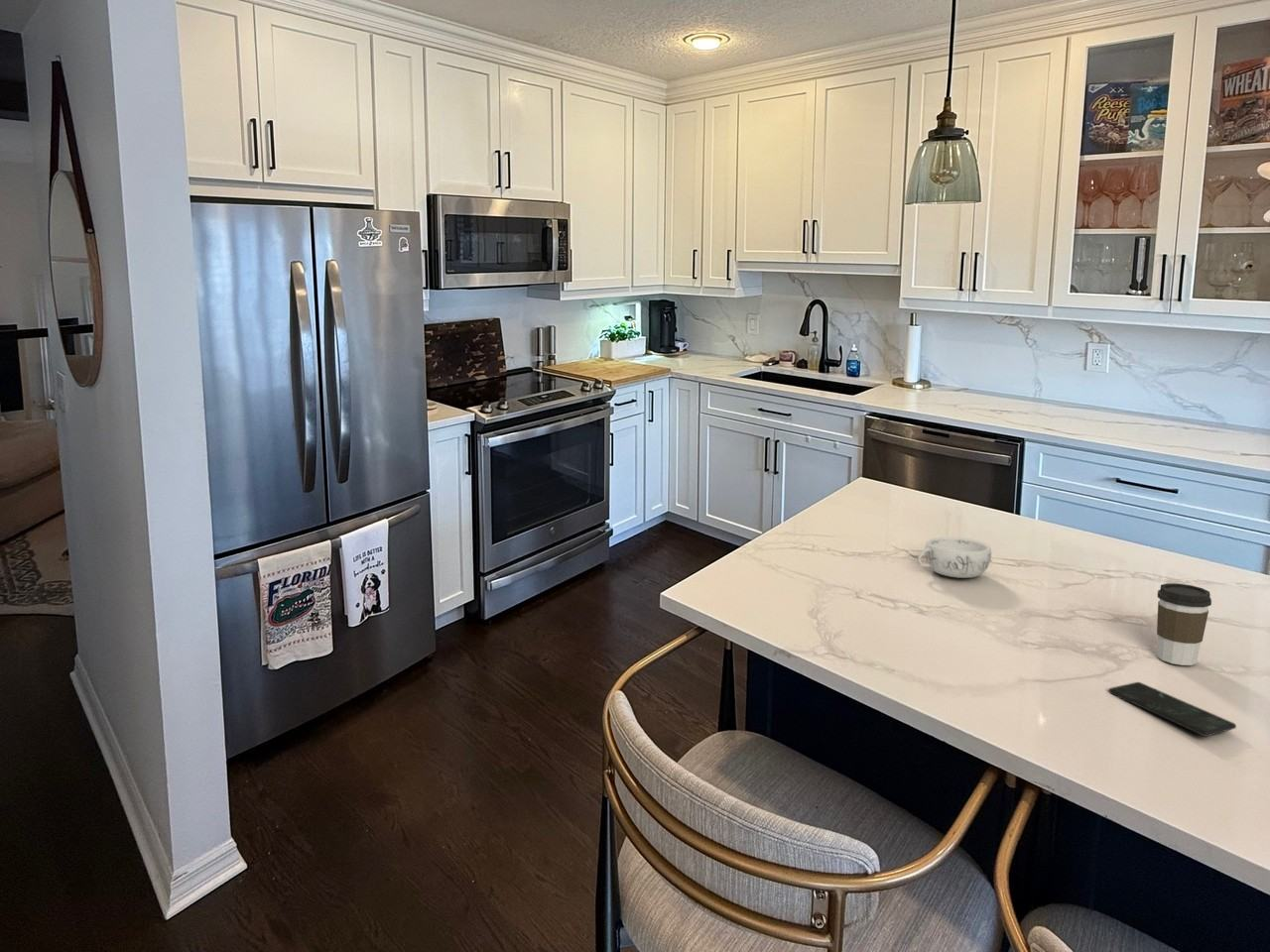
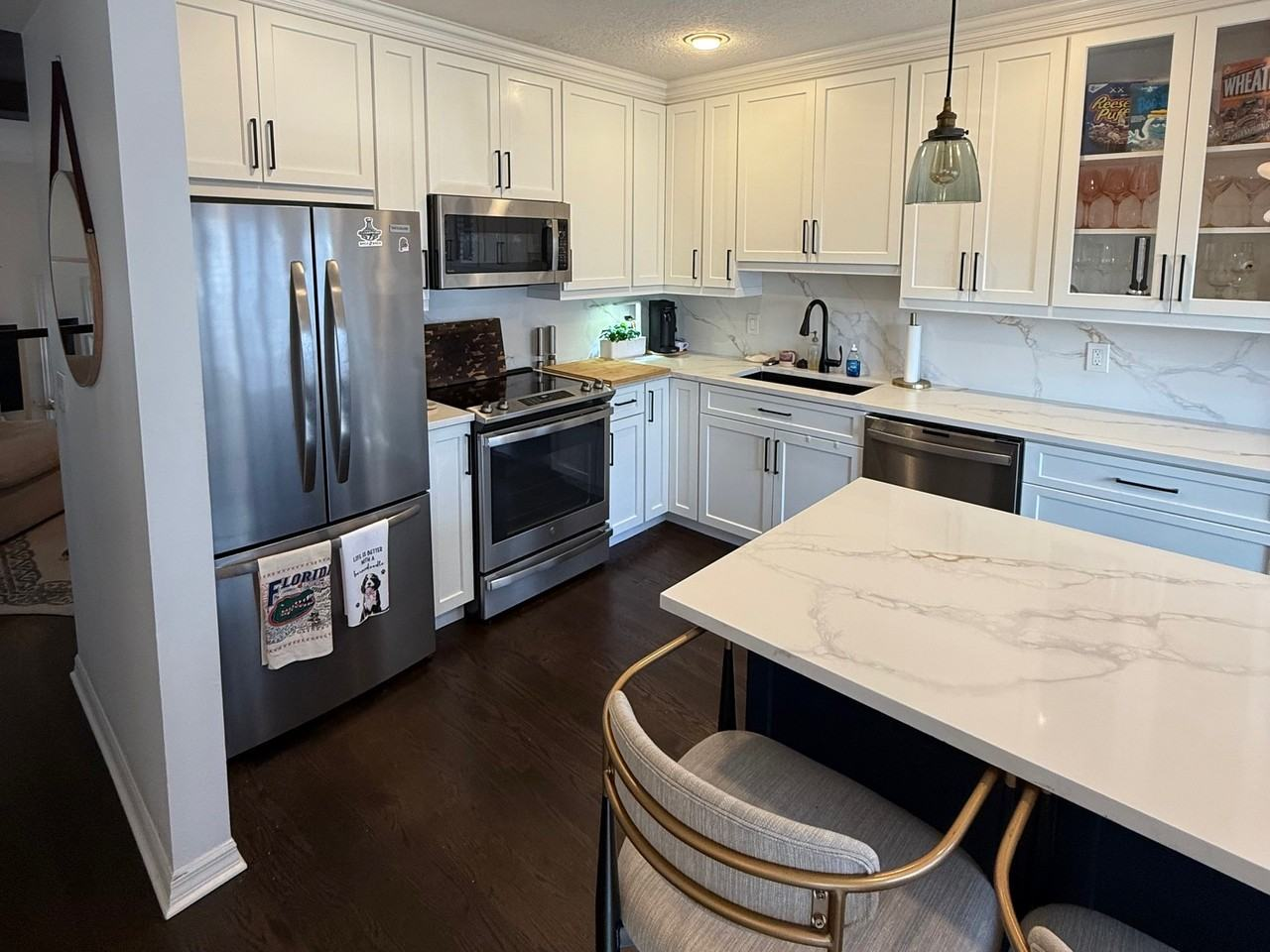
- coffee cup (1180, 624)
- decorative bowl (952, 558)
- smartphone (1169, 707)
